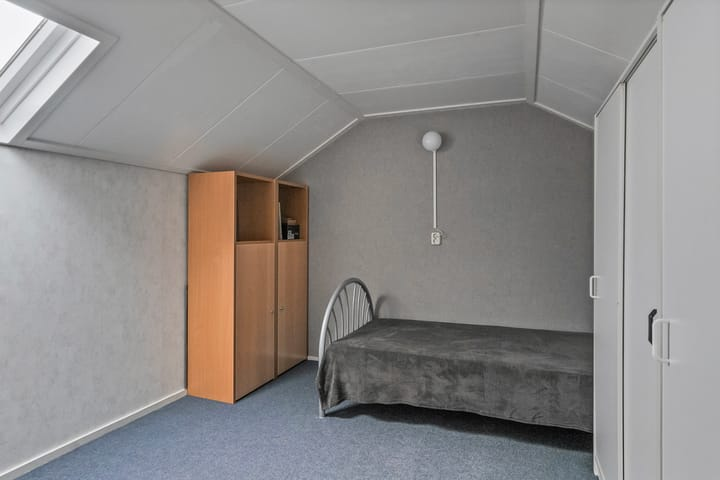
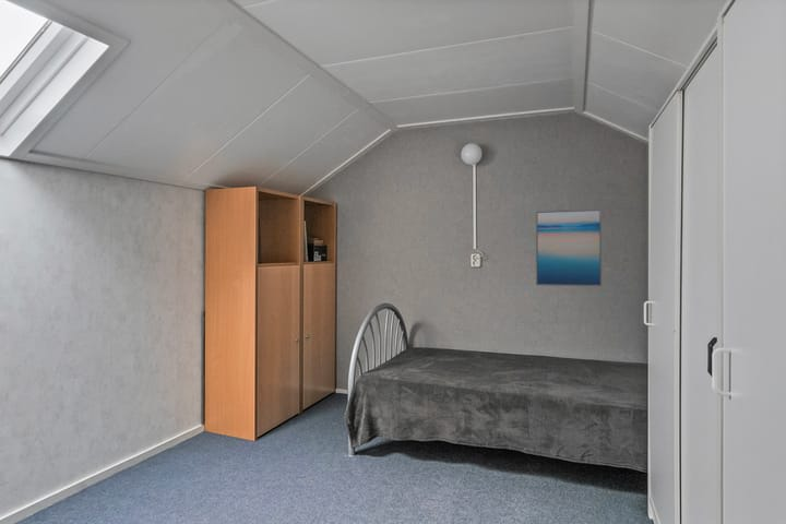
+ wall art (568, 248)
